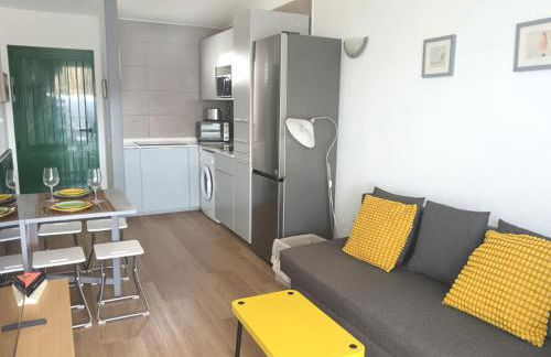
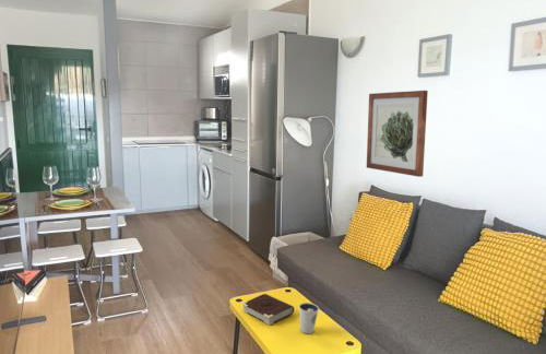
+ book (268, 307)
+ dixie cup (308, 318)
+ wall art (394, 132)
